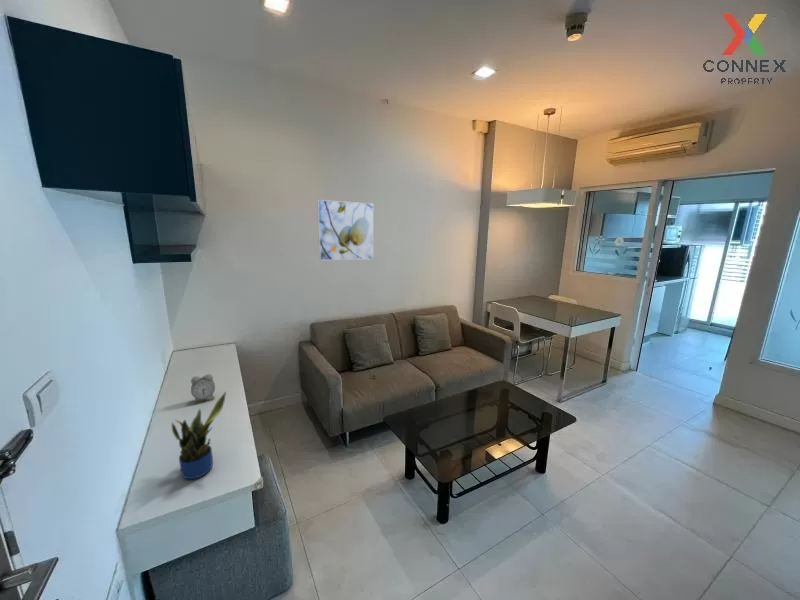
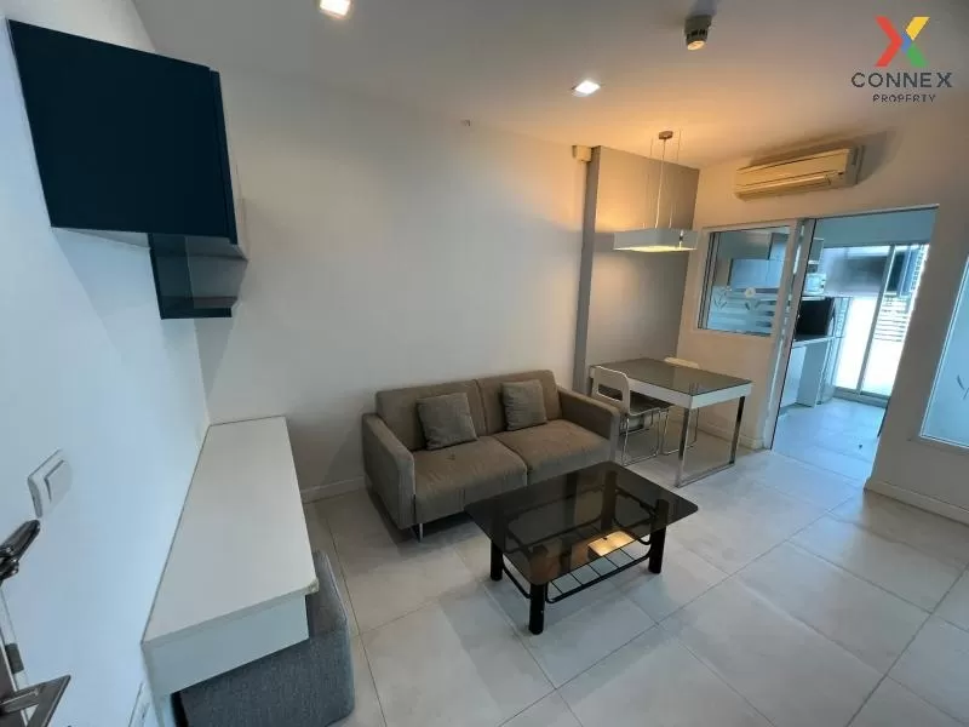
- potted plant (200, 432)
- alarm clock (203, 387)
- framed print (346, 231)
